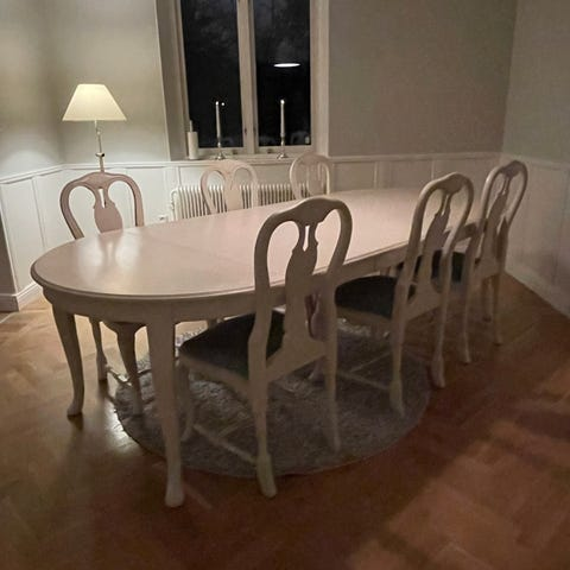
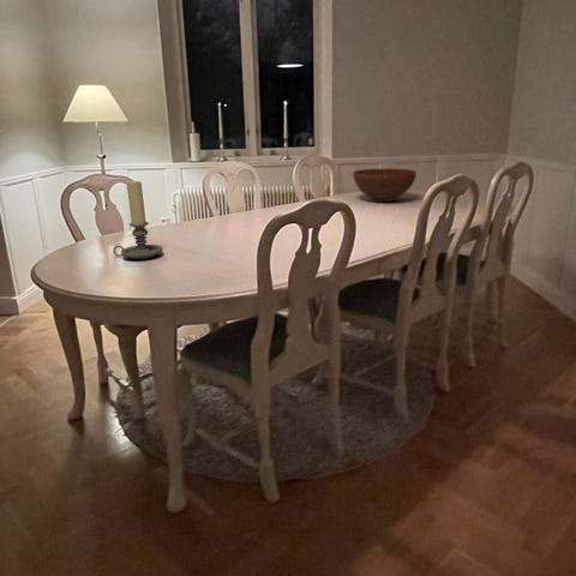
+ candle holder (133, 218)
+ fruit bowl (383, 186)
